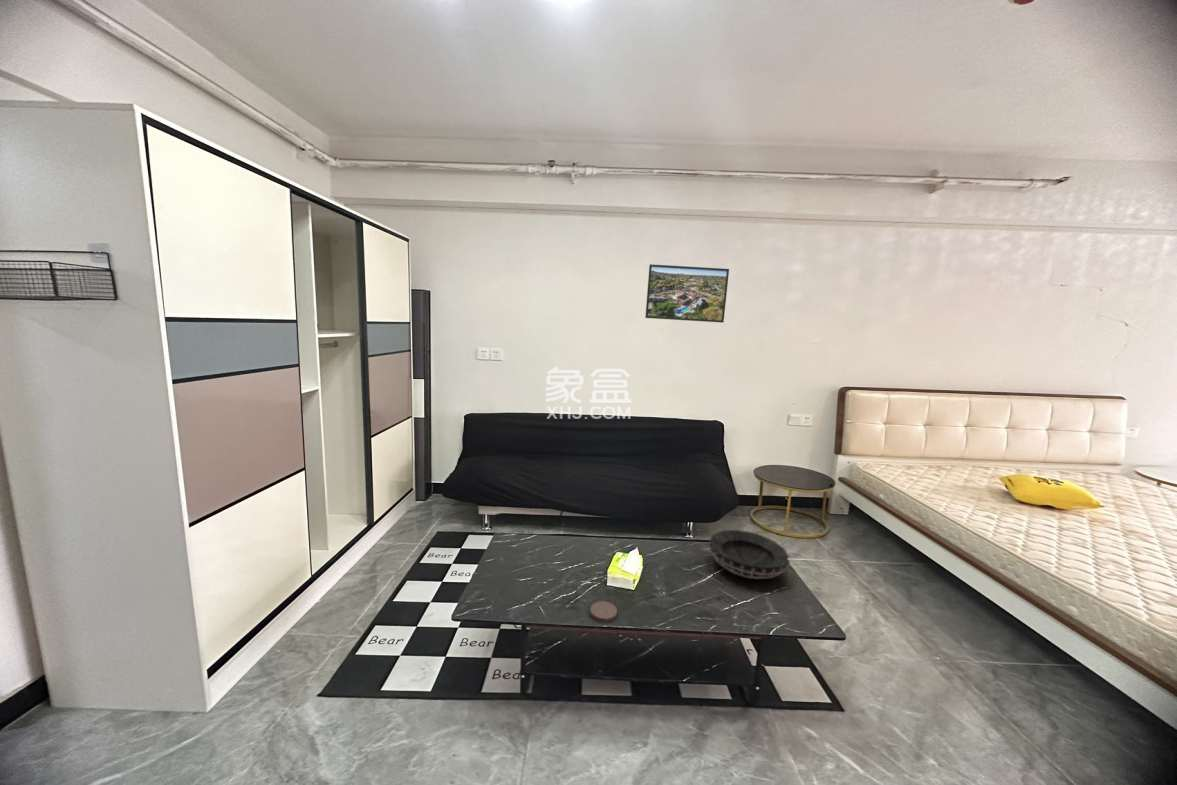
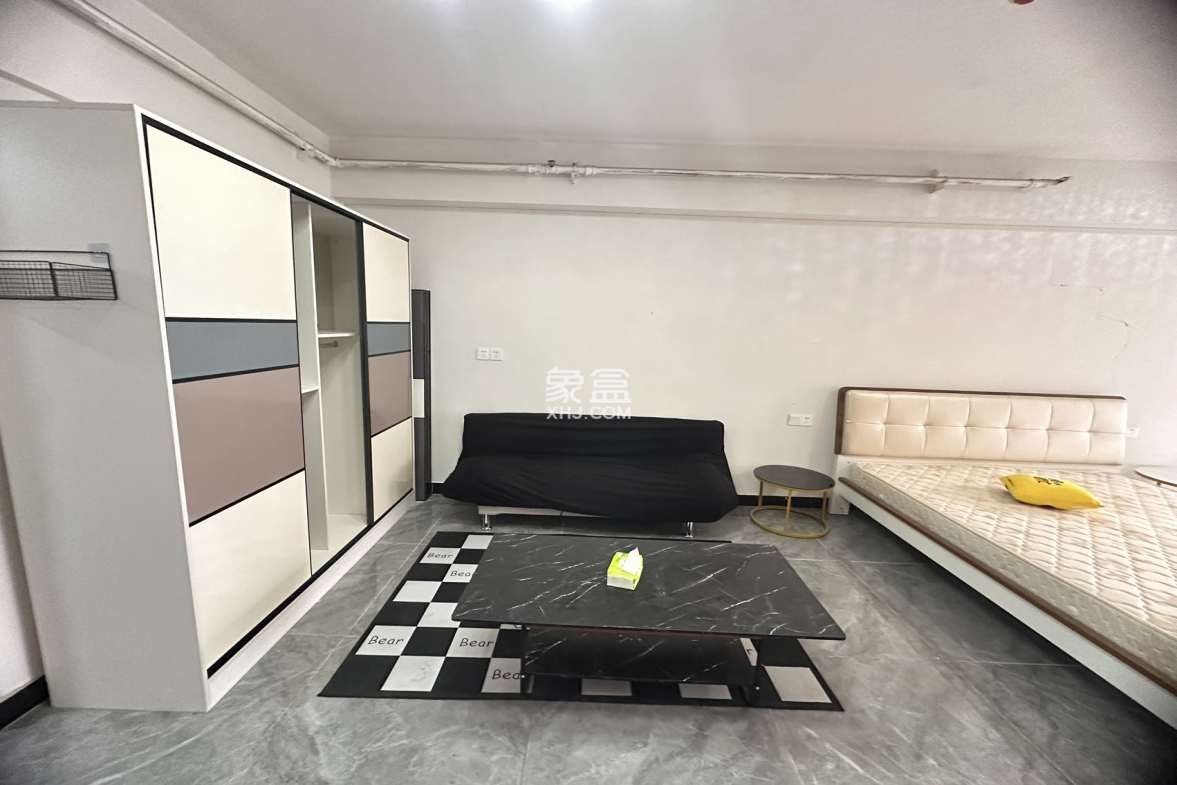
- decorative bowl (746, 557)
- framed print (686, 293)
- coaster (603, 611)
